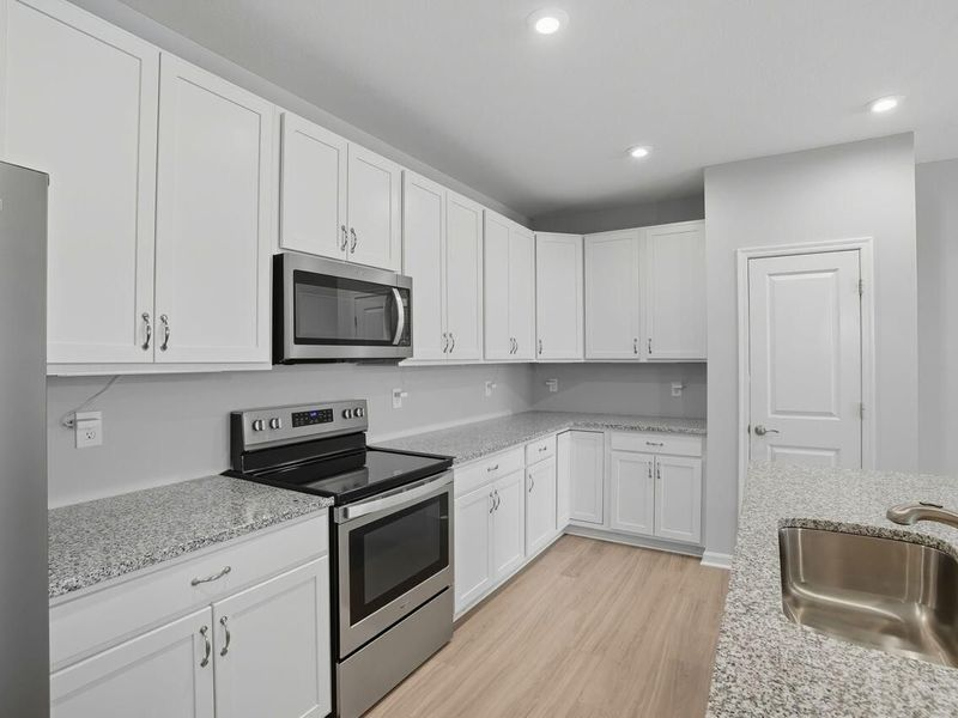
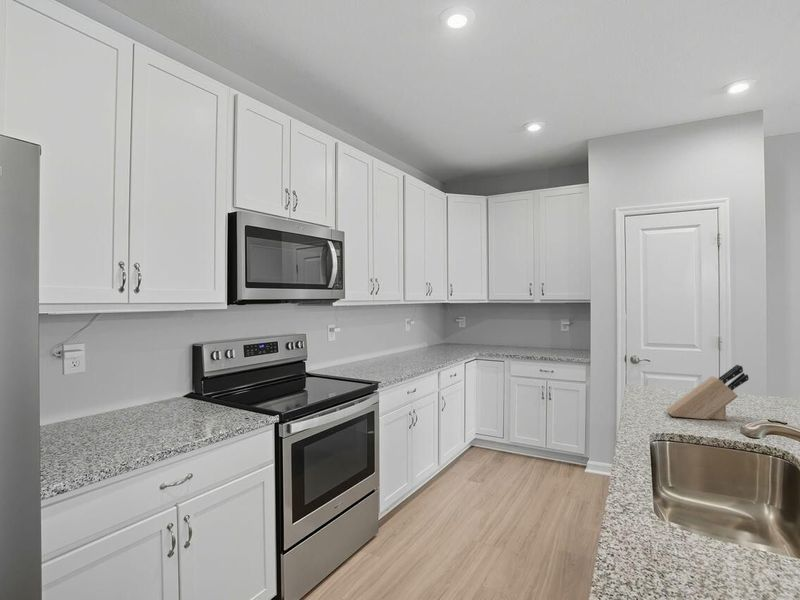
+ knife block (706, 390)
